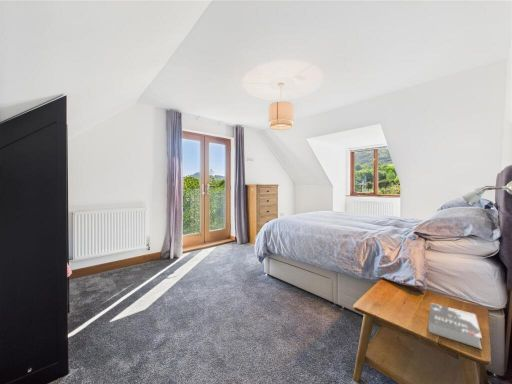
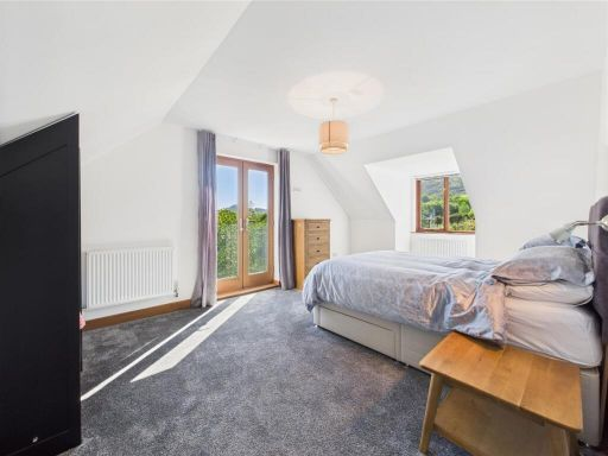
- book (452, 322)
